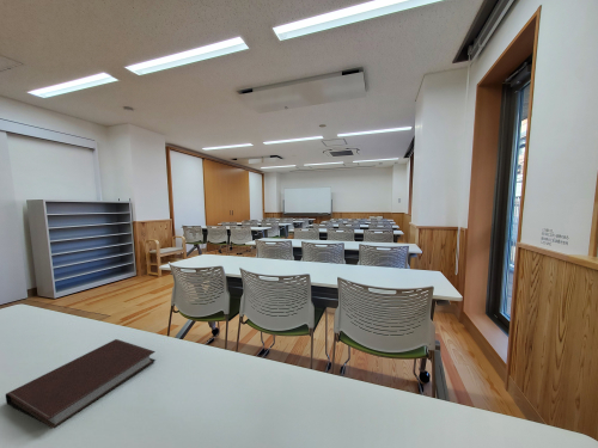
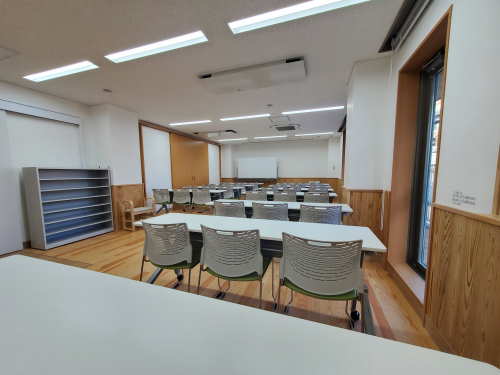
- notebook (90, 374)
